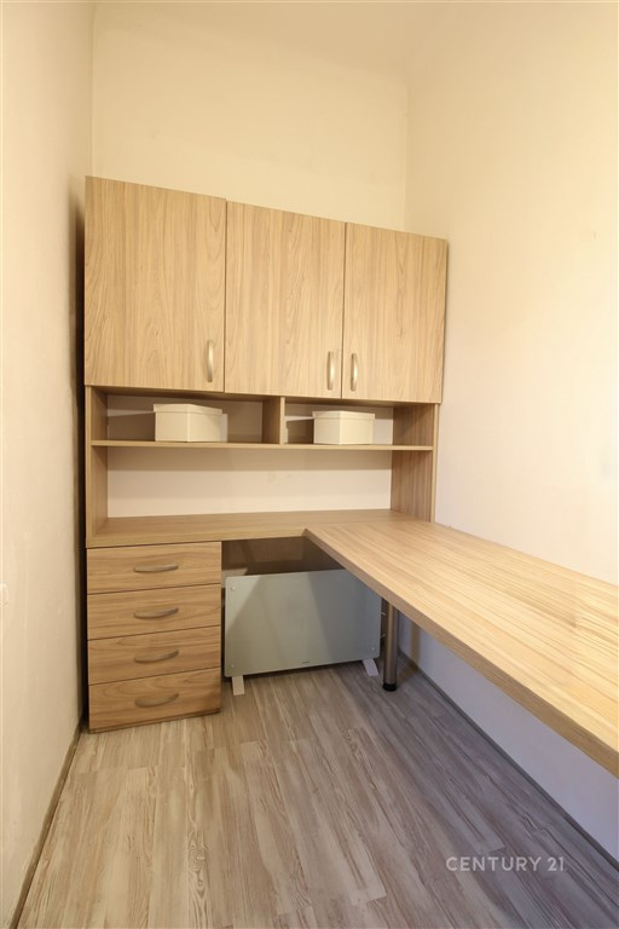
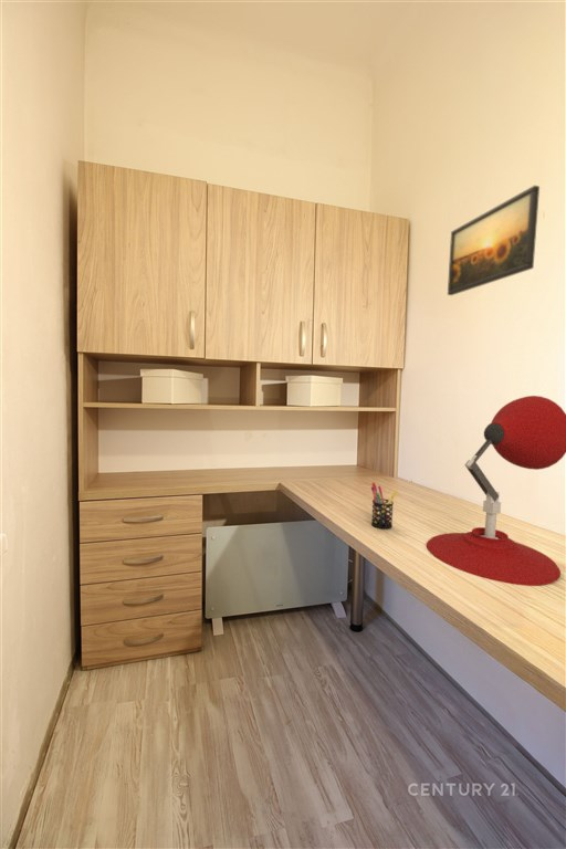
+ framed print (486, 248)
+ desk lamp (488, 480)
+ pen holder (380, 504)
